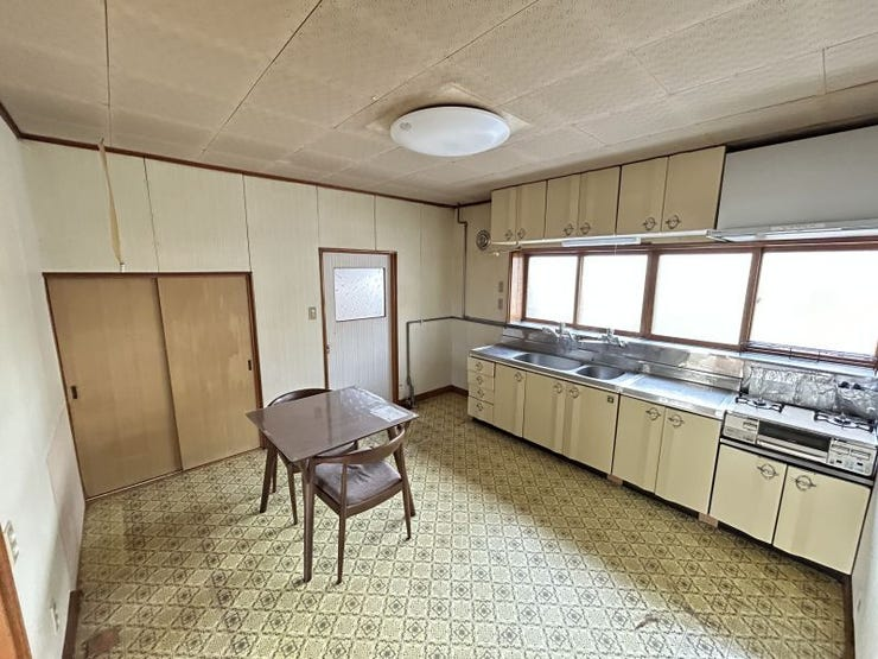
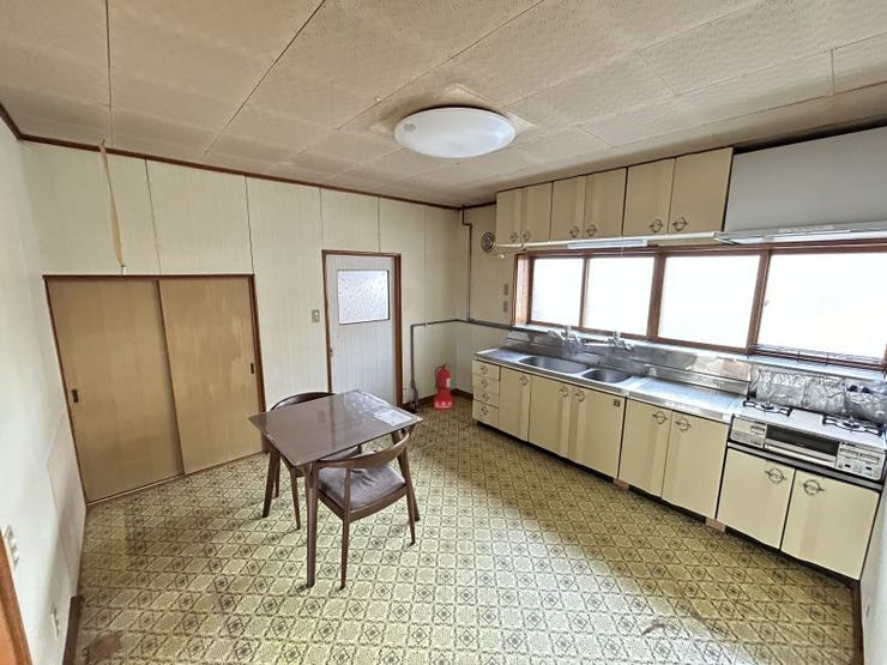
+ fire extinguisher (442, 383)
